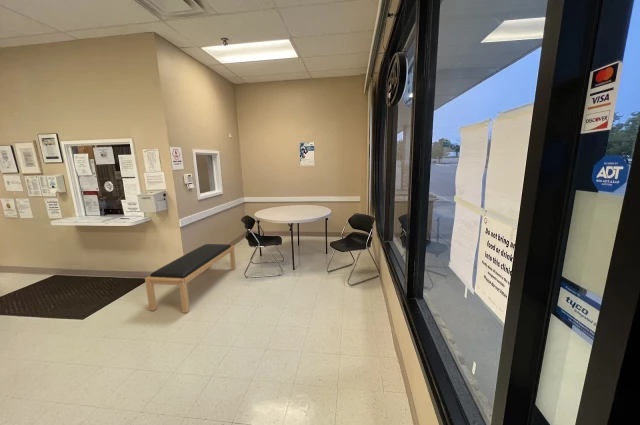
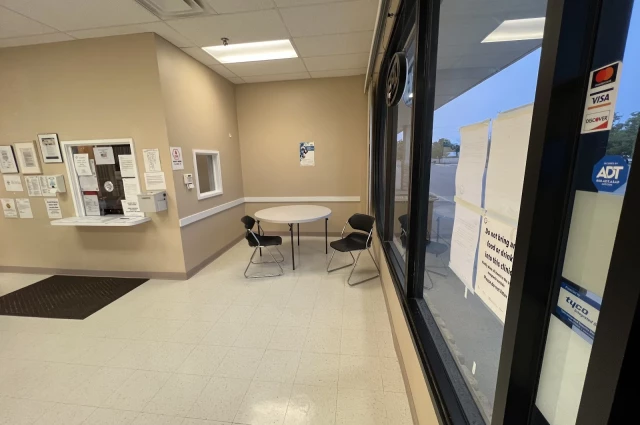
- bench (198, 271)
